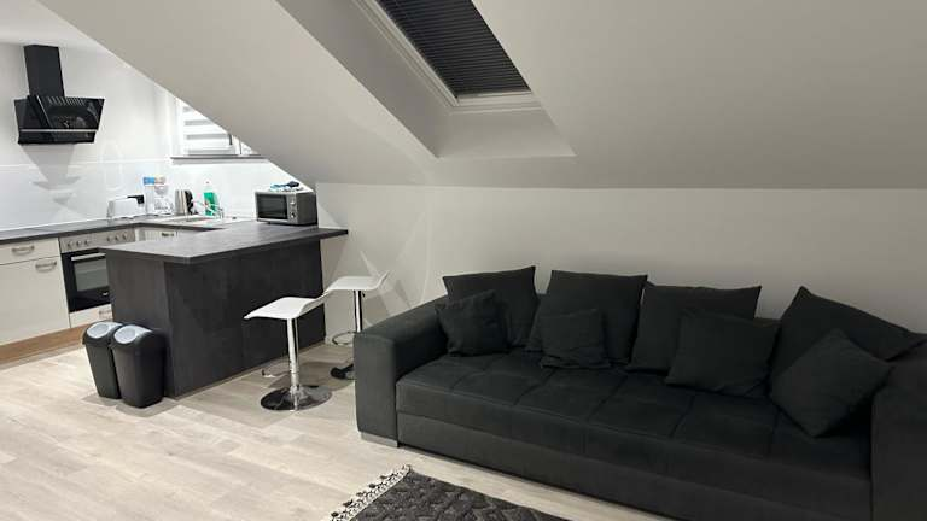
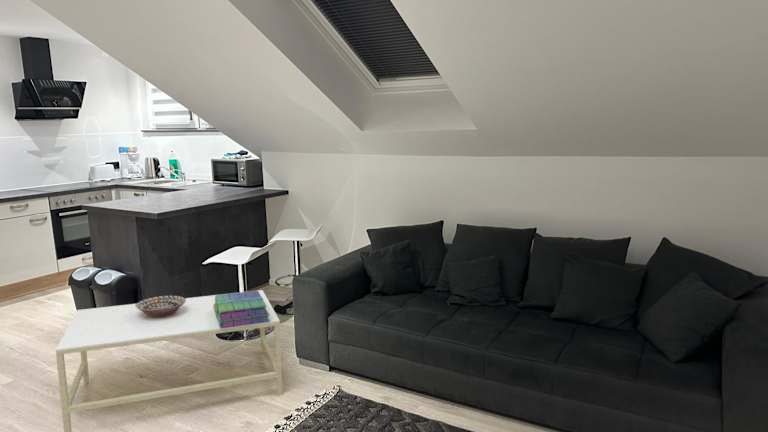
+ decorative bowl (161, 307)
+ coffee table (177, 338)
+ stack of books (240, 307)
